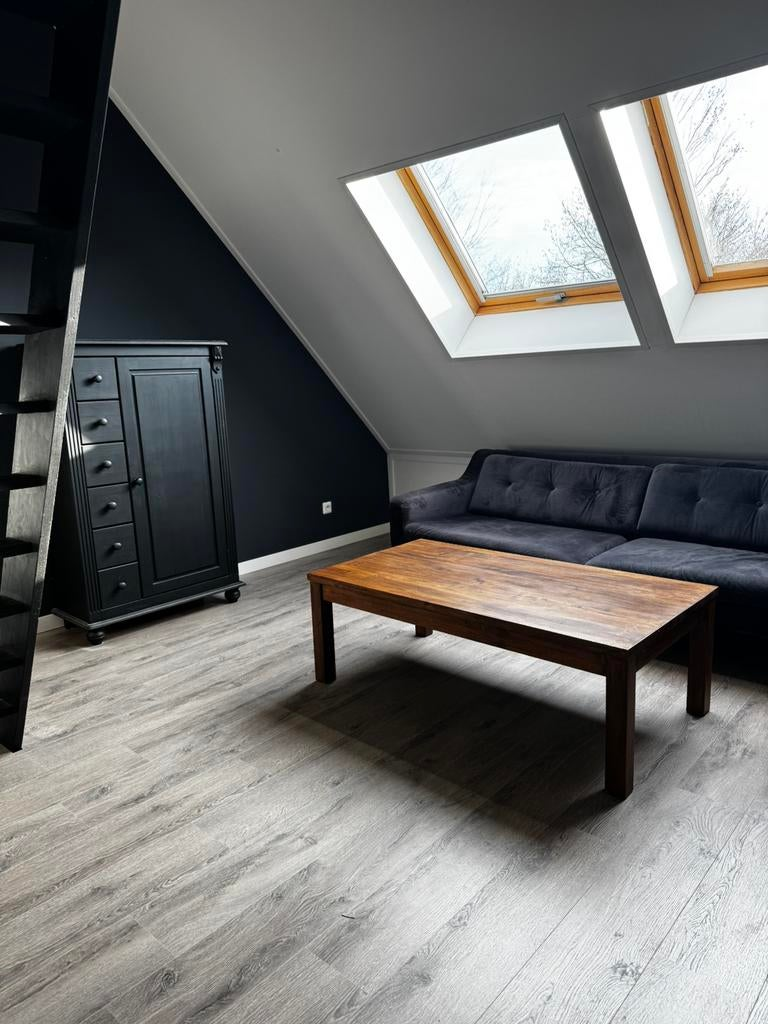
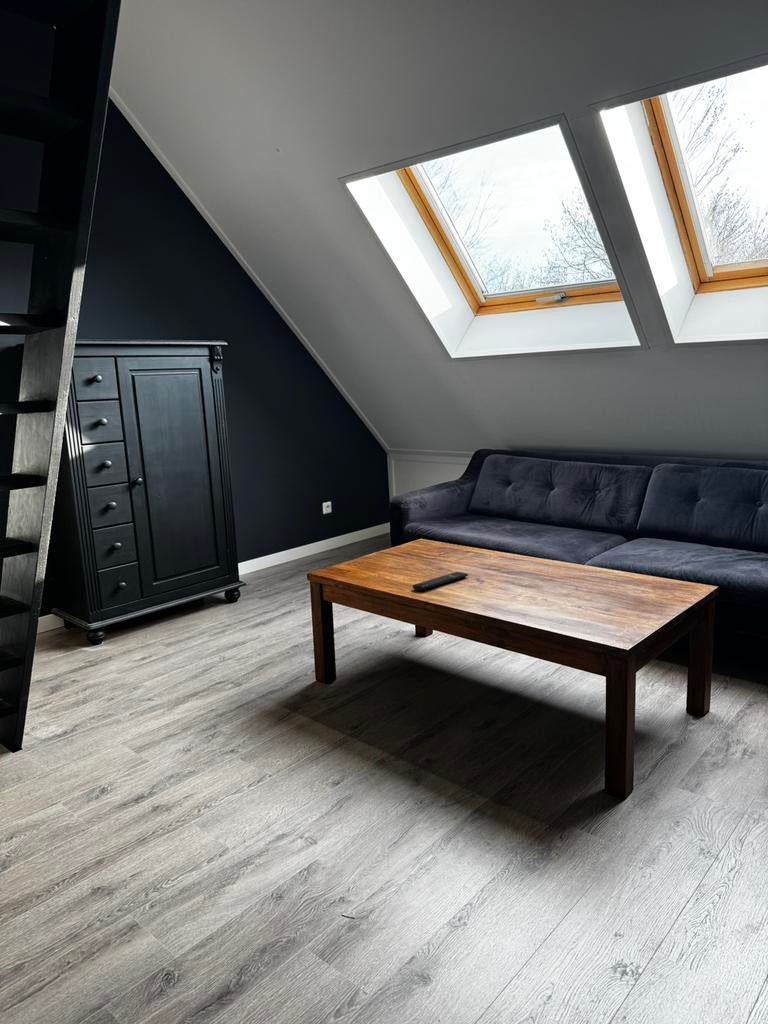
+ remote control (440, 581)
